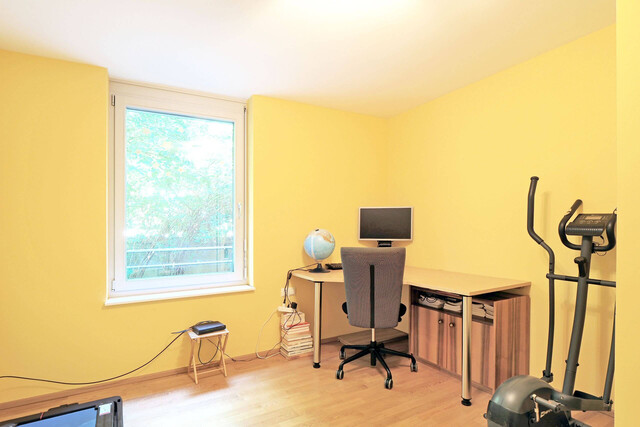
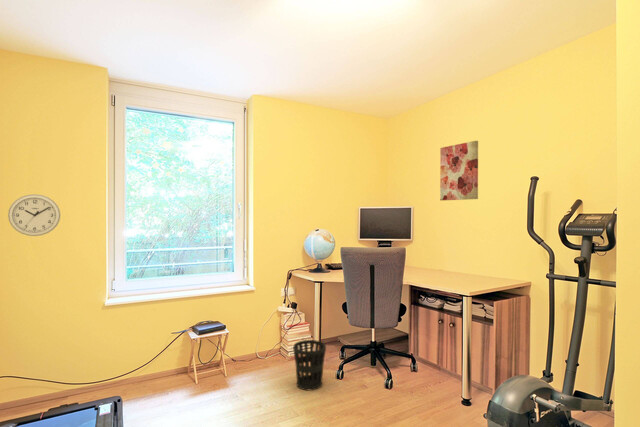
+ wall art (458, 172)
+ wastebasket (310, 364)
+ wall clock (34, 215)
